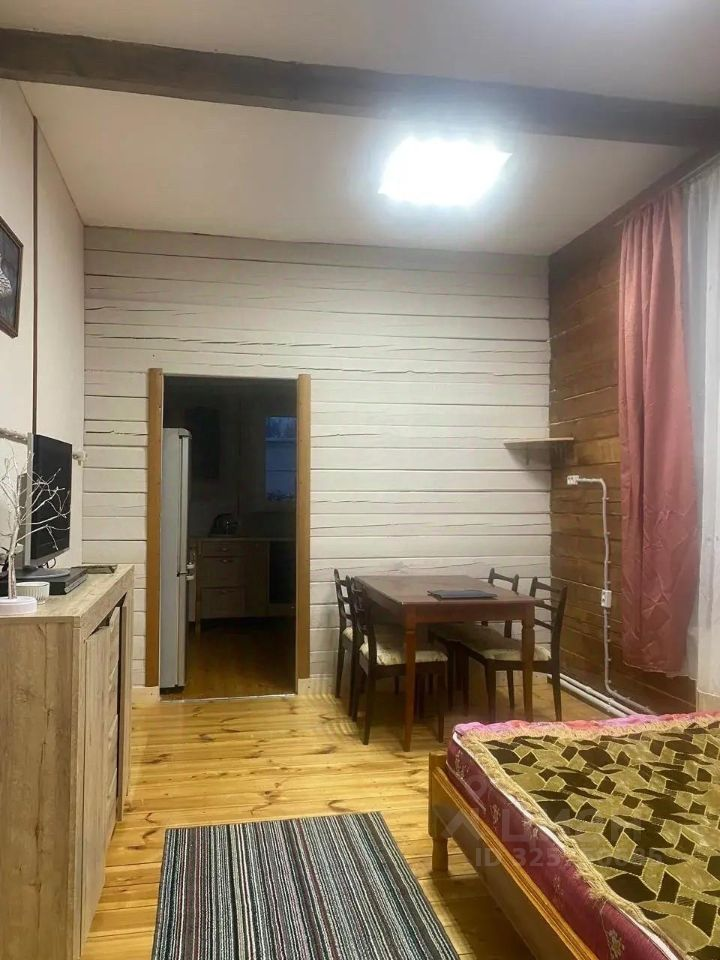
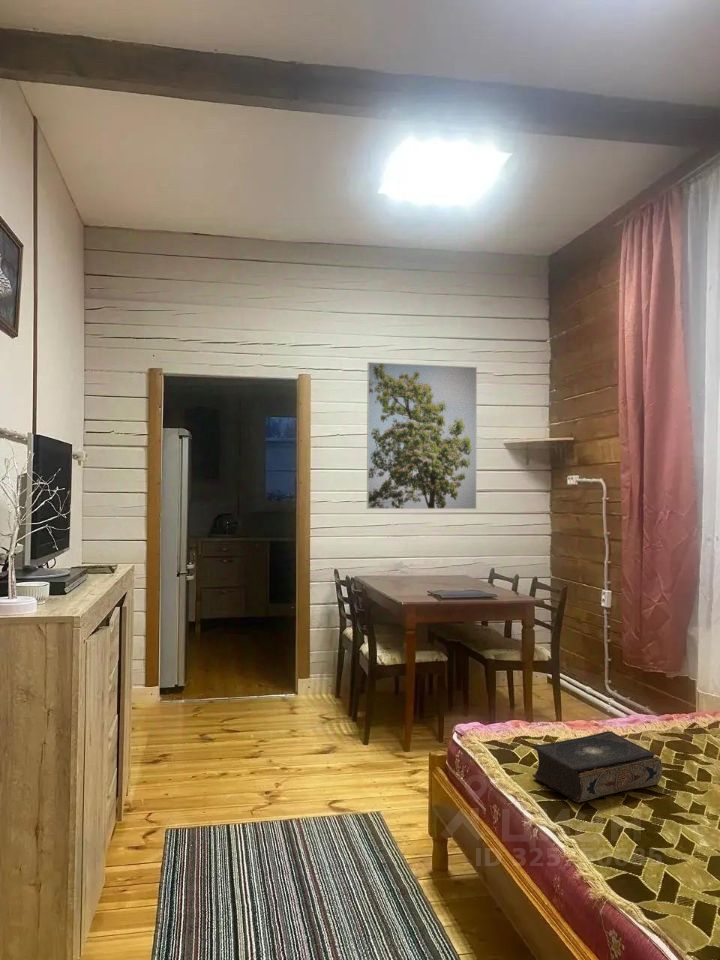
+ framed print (422, 436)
+ book (595, 765)
